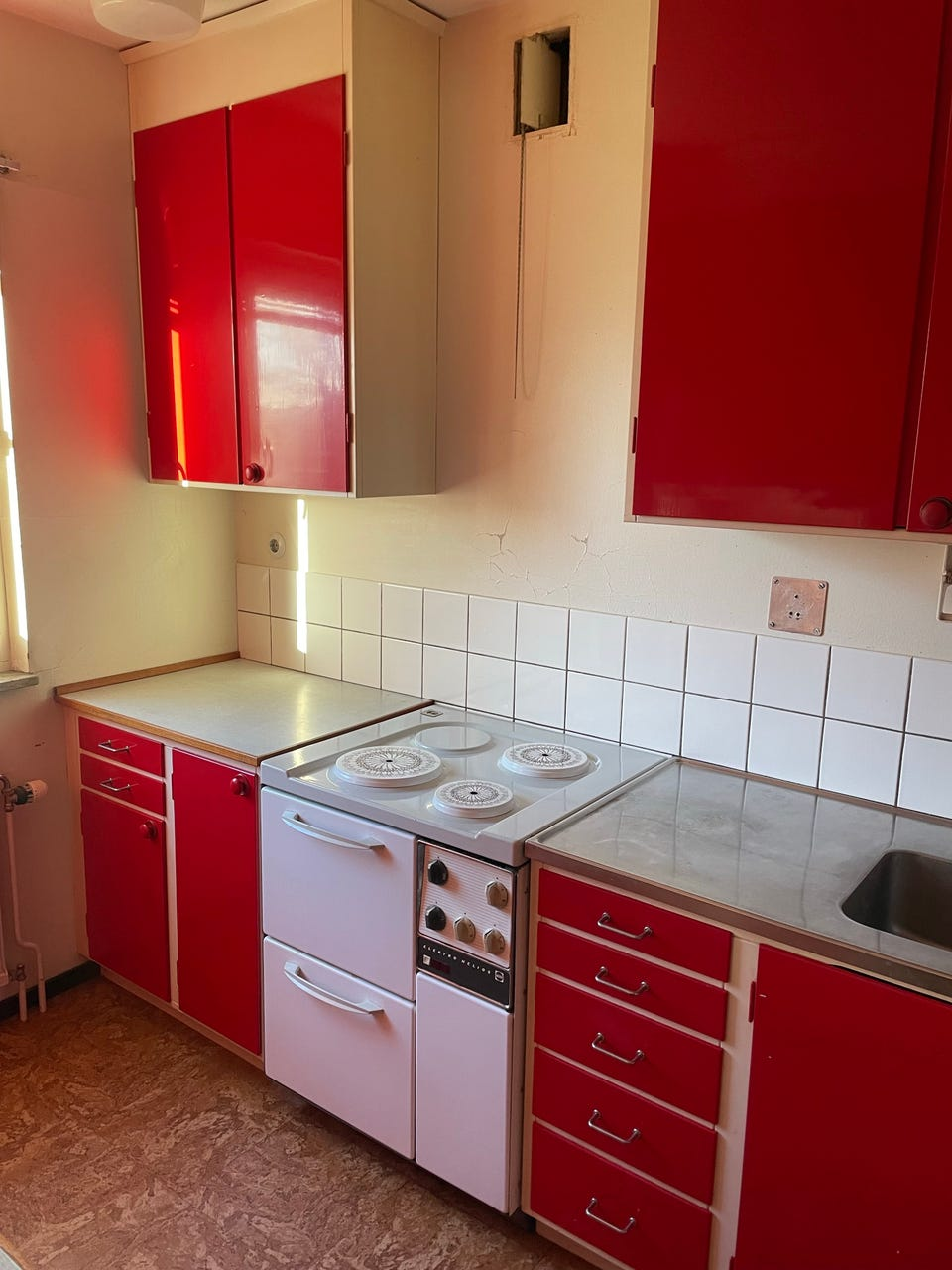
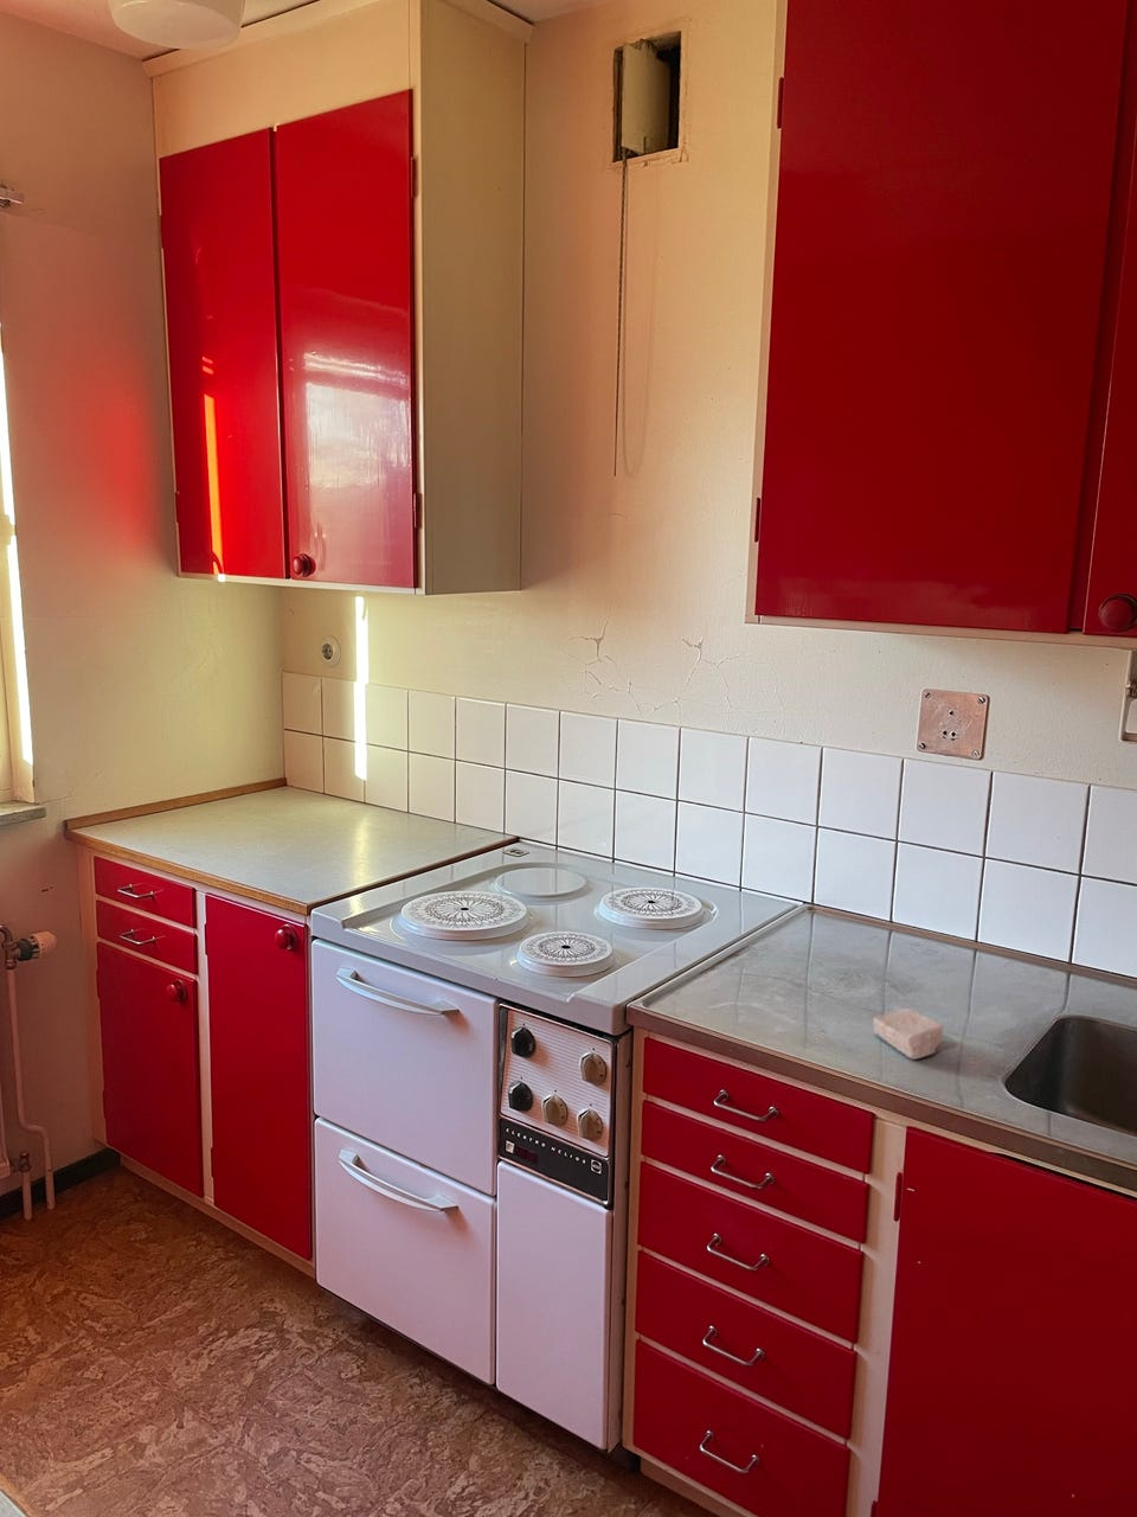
+ soap bar (908, 1028)
